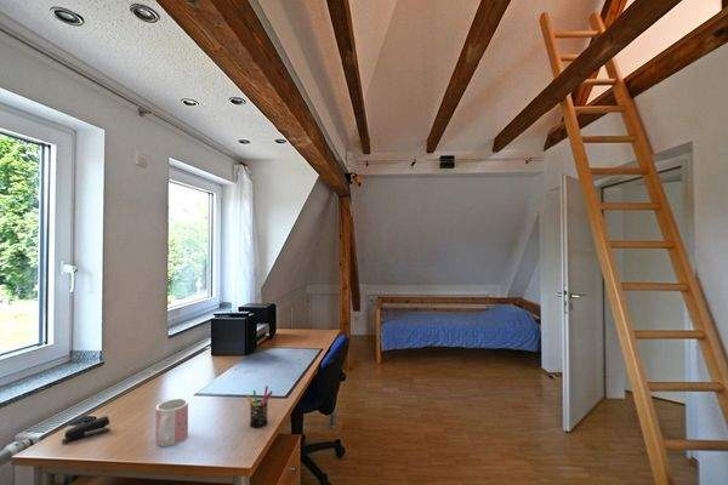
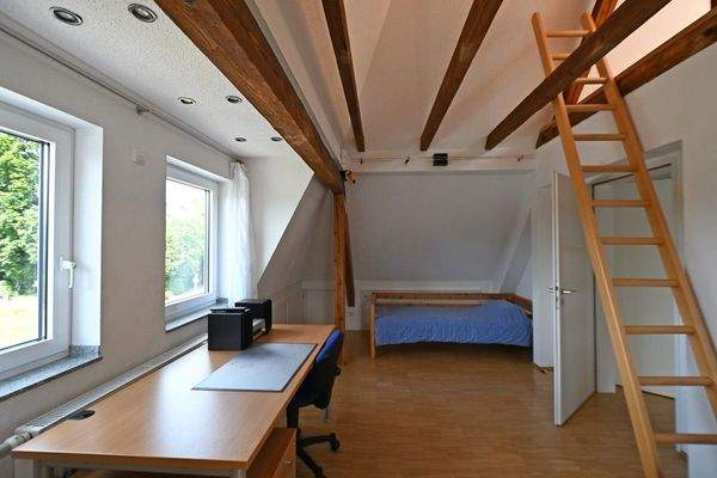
- mug (170, 423)
- pen holder (258, 405)
- stapler (86, 428)
